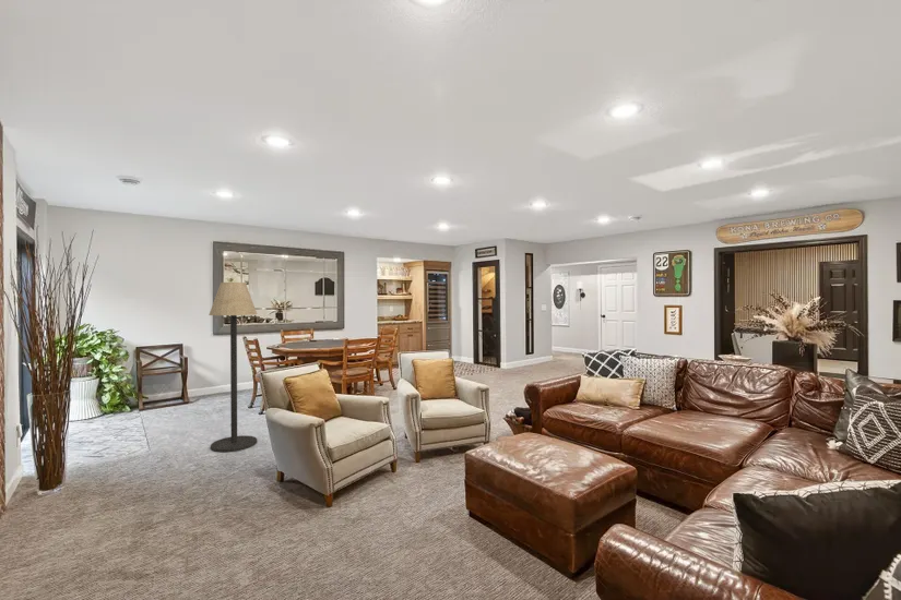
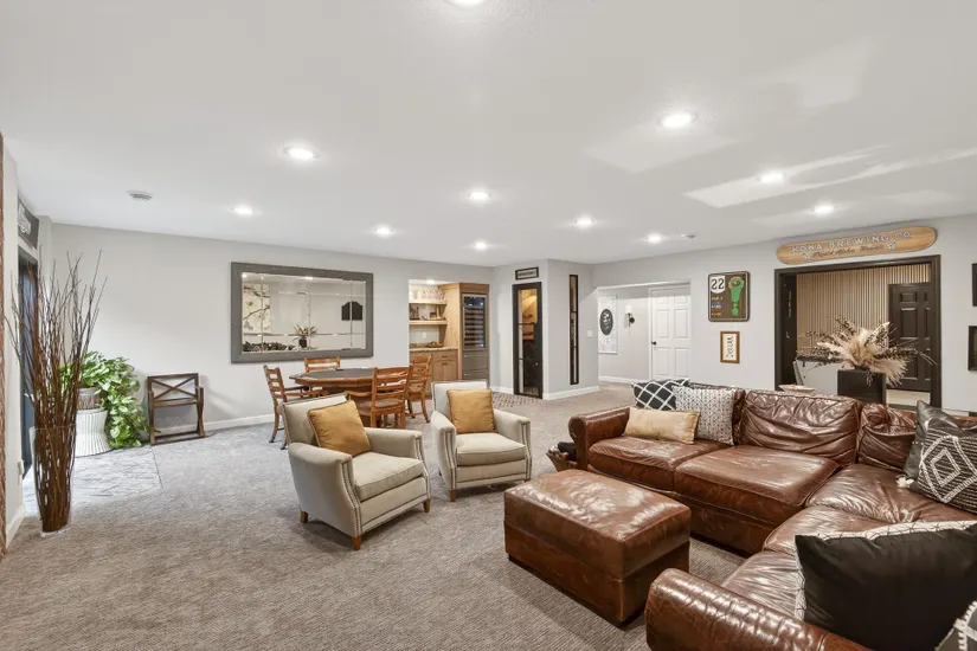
- floor lamp (234, 363)
